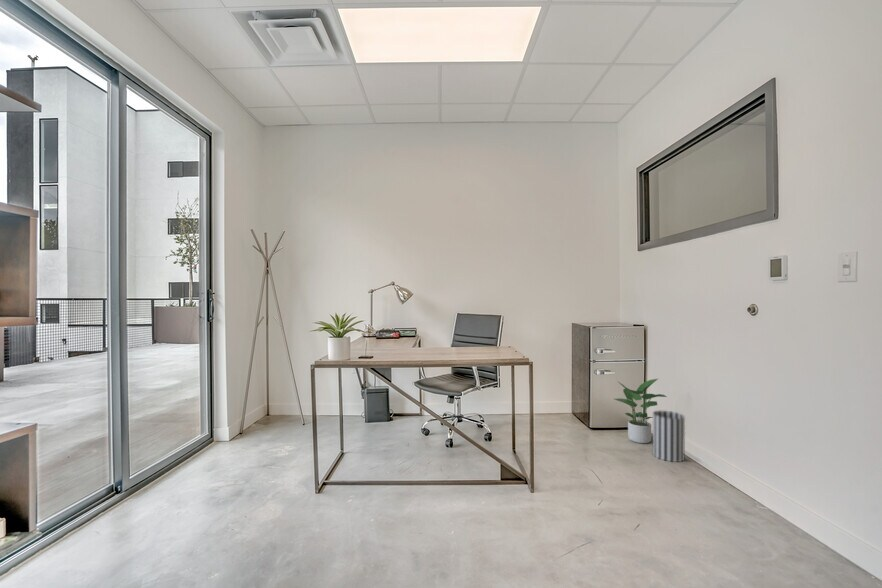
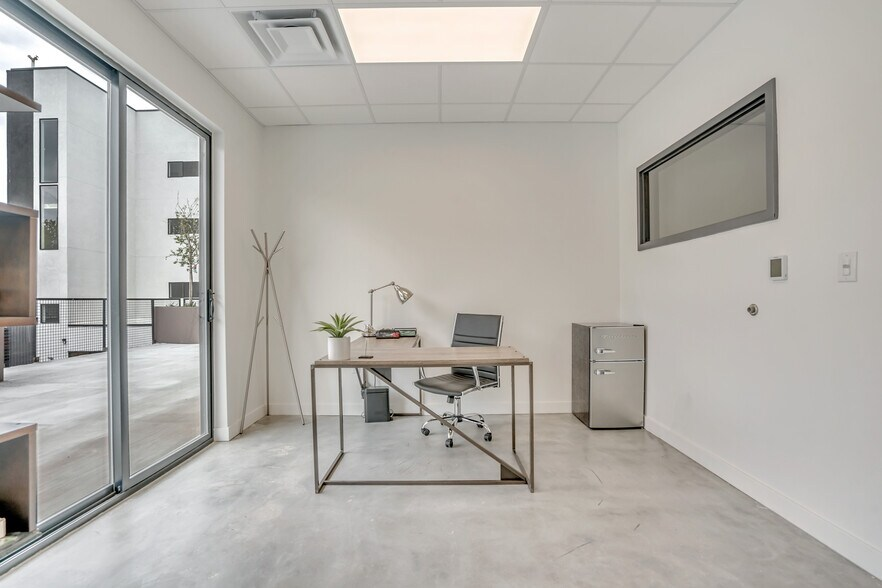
- wastebasket (668, 435)
- potted plant (634, 408)
